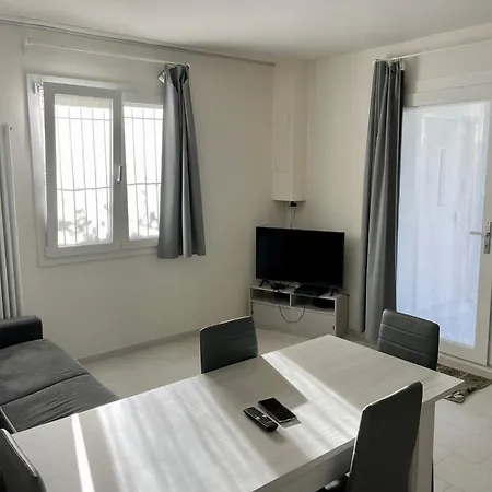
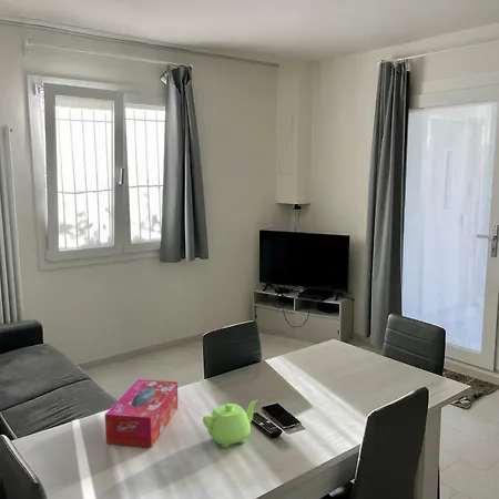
+ tissue box (144, 410)
+ teapot (231, 421)
